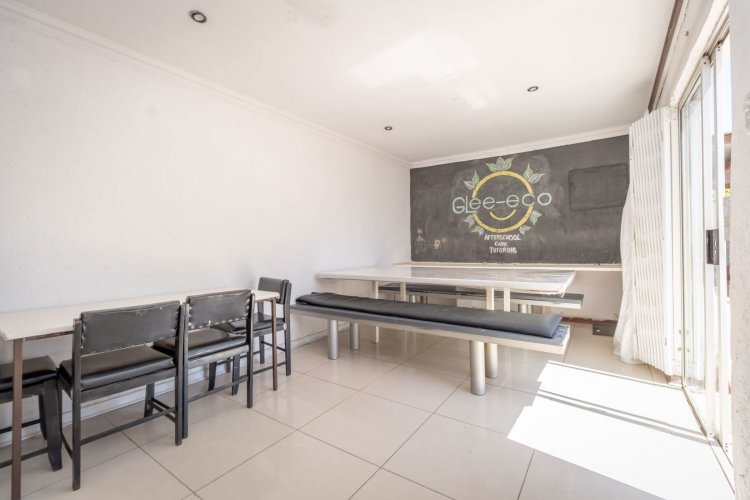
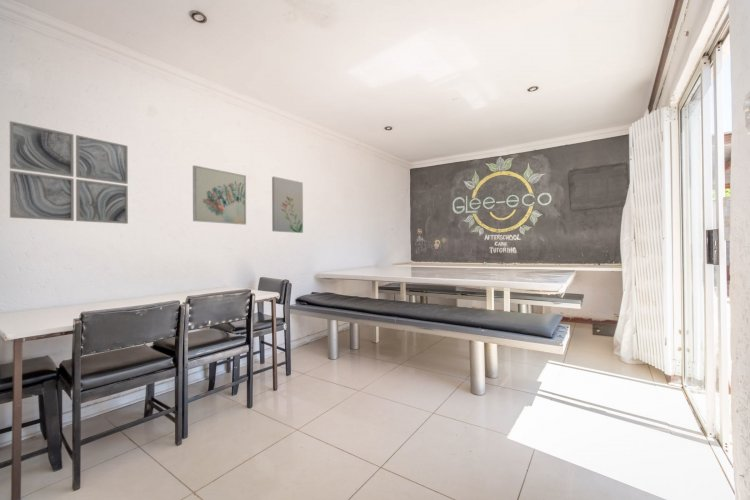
+ wall art (288, 205)
+ wall art (221, 196)
+ wall art (73, 179)
